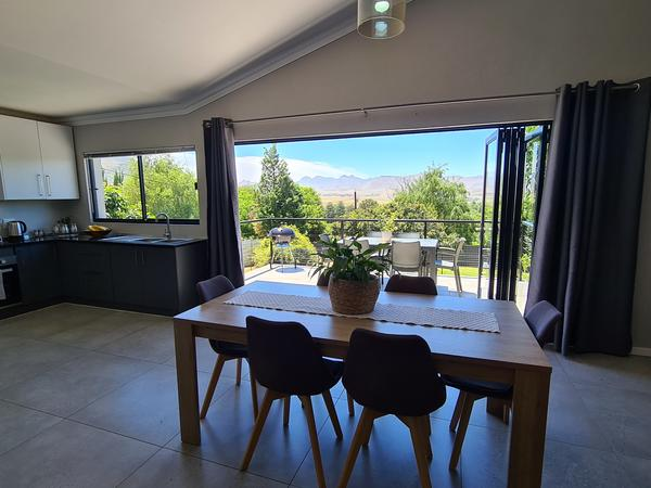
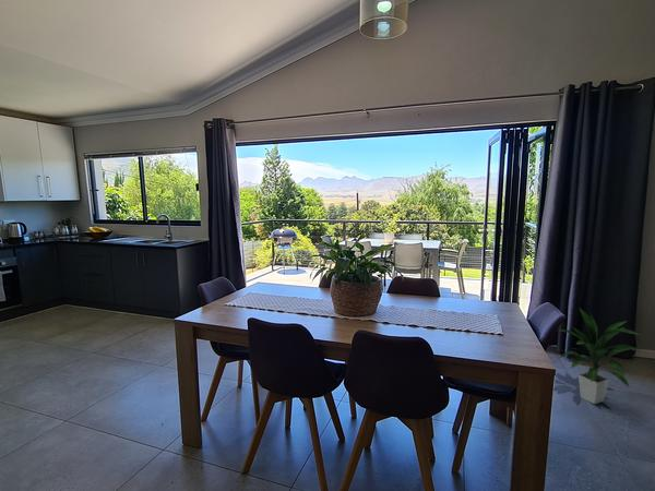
+ indoor plant (598, 357)
